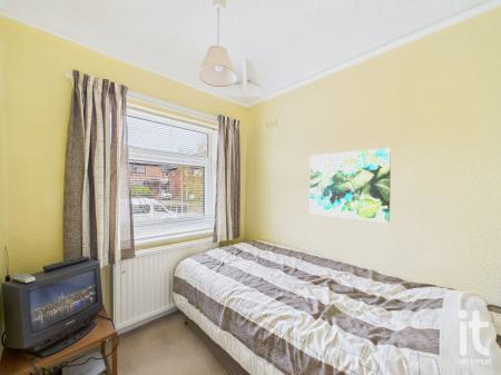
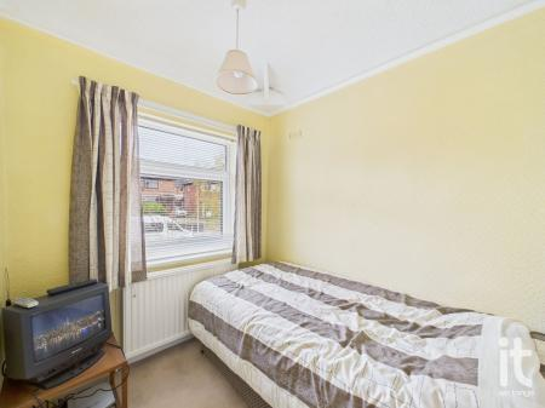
- wall art (345, 185)
